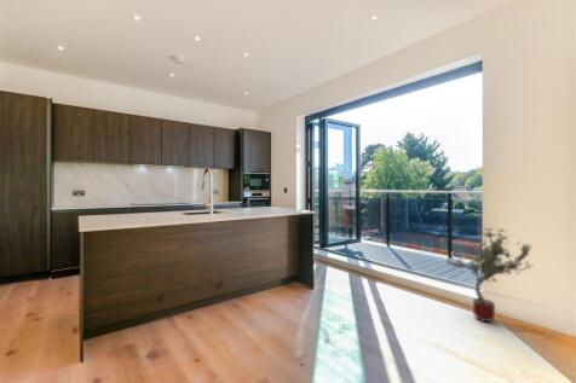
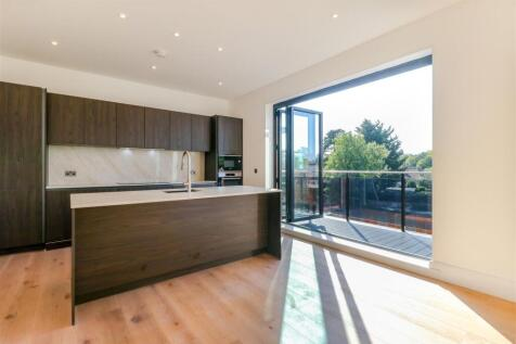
- potted tree (485, 272)
